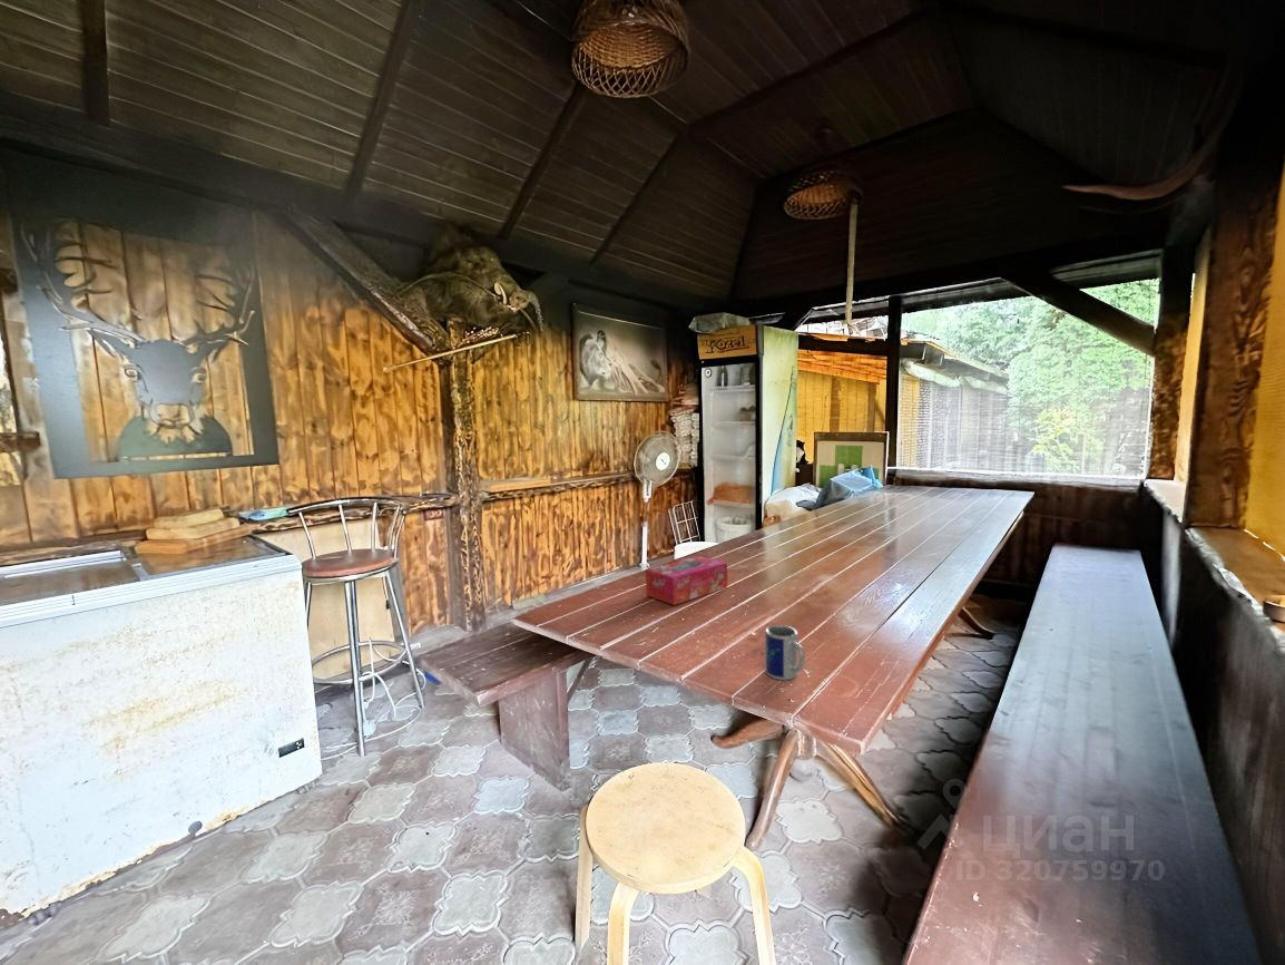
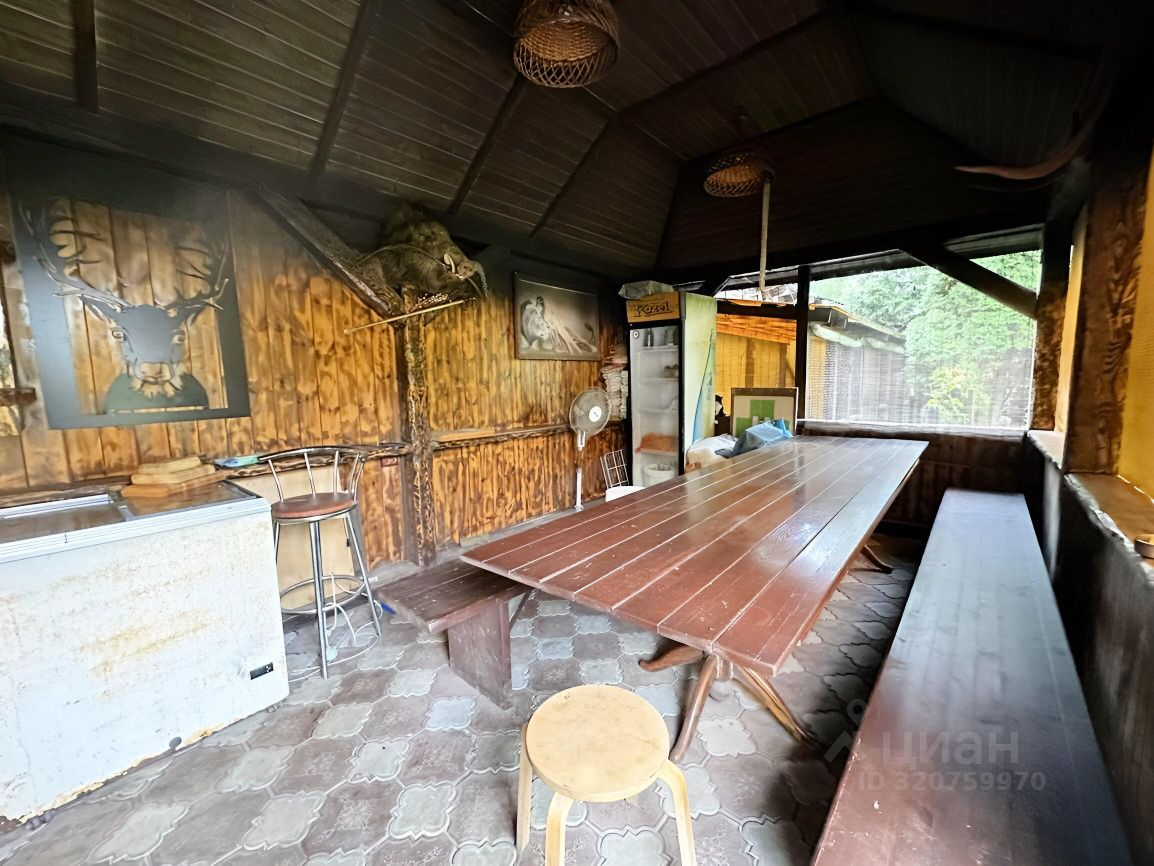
- mug (786, 654)
- tissue box (687, 578)
